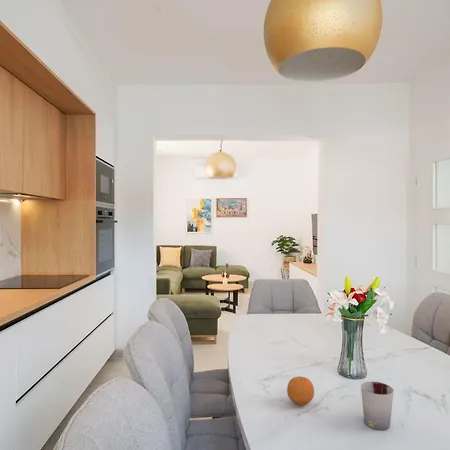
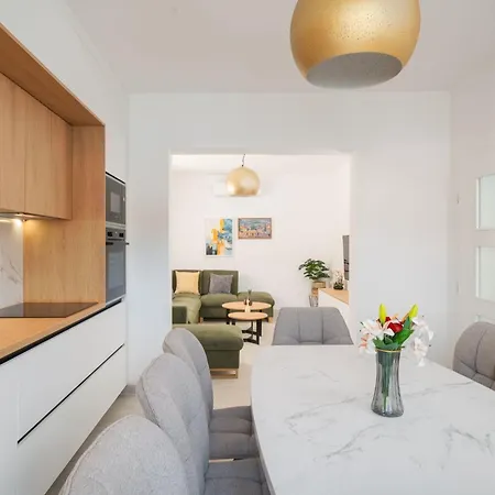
- cup (374, 402)
- fruit (300, 390)
